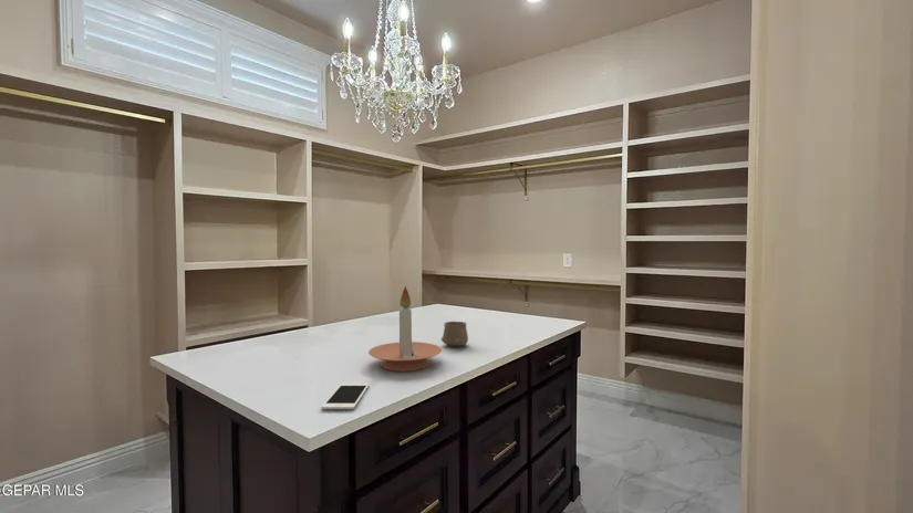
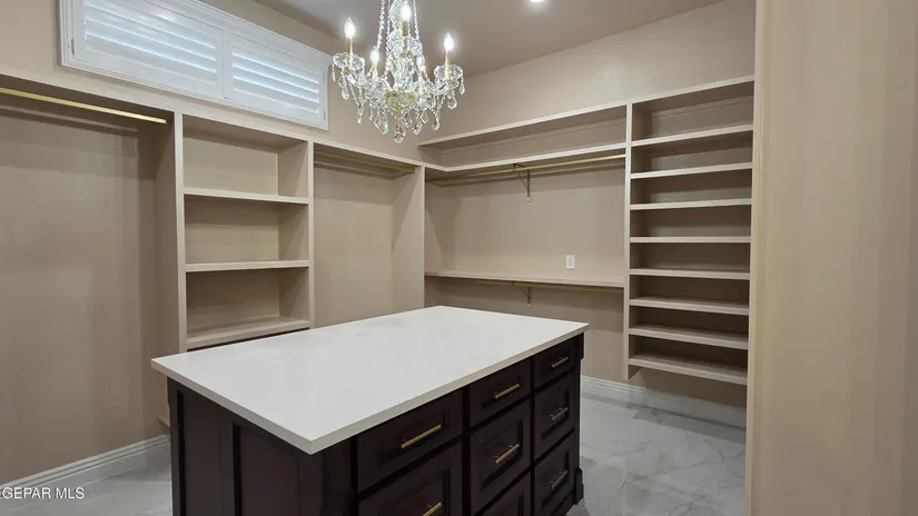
- candle holder (405, 324)
- cup (455, 334)
- cell phone (346, 395)
